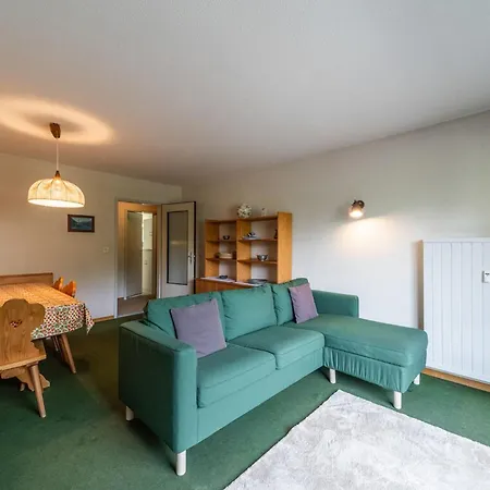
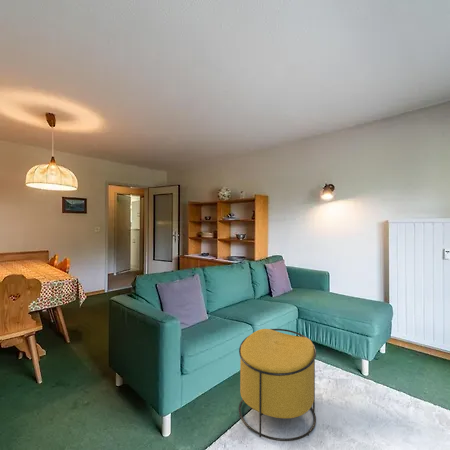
+ ottoman (276, 377)
